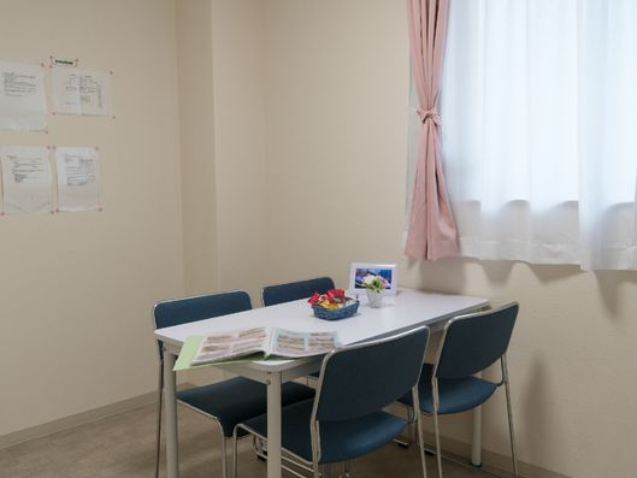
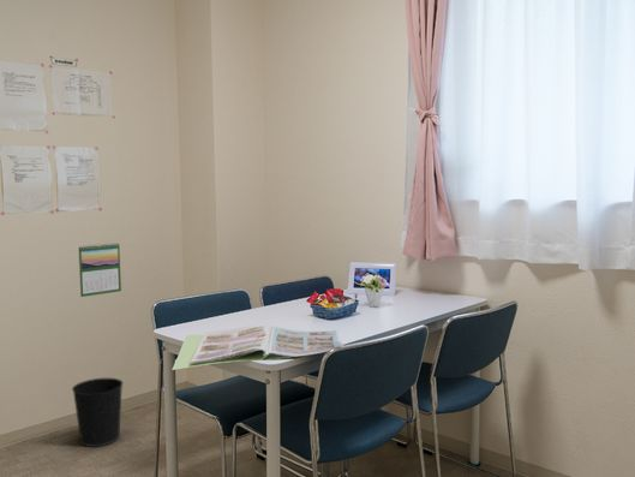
+ wastebasket (98, 412)
+ calendar (100, 268)
